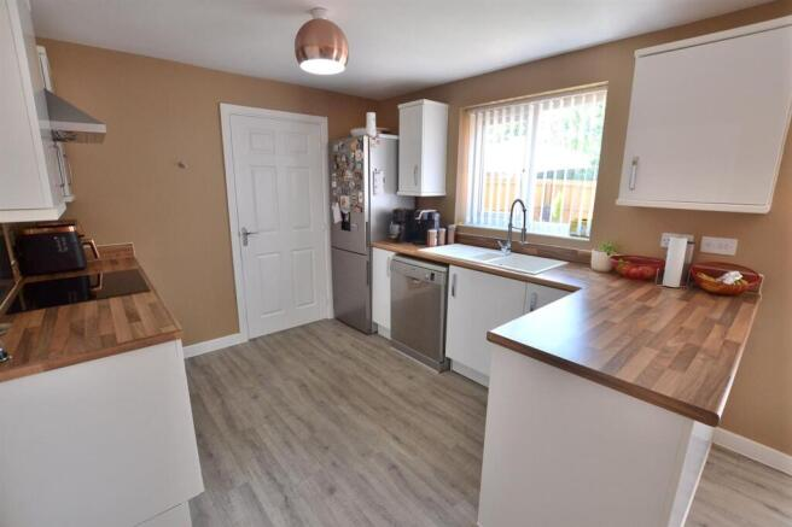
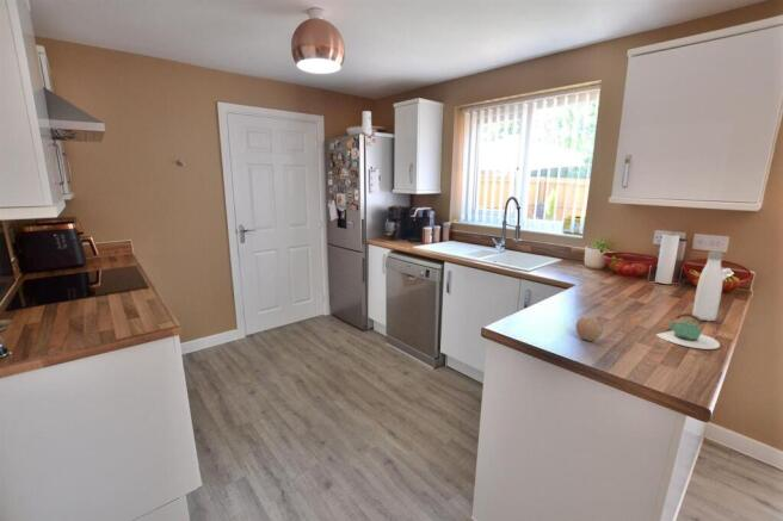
+ apple (588, 328)
+ teapot (688, 325)
+ water bottle (709, 285)
